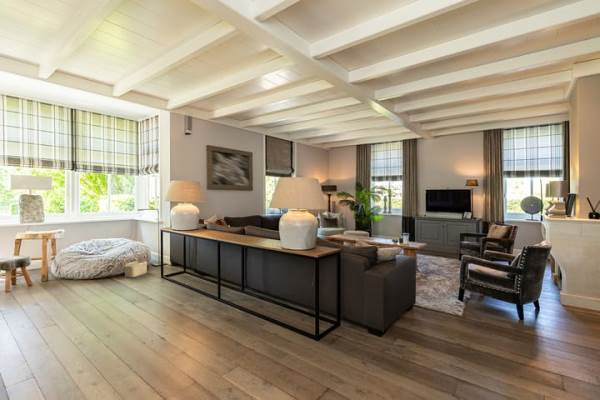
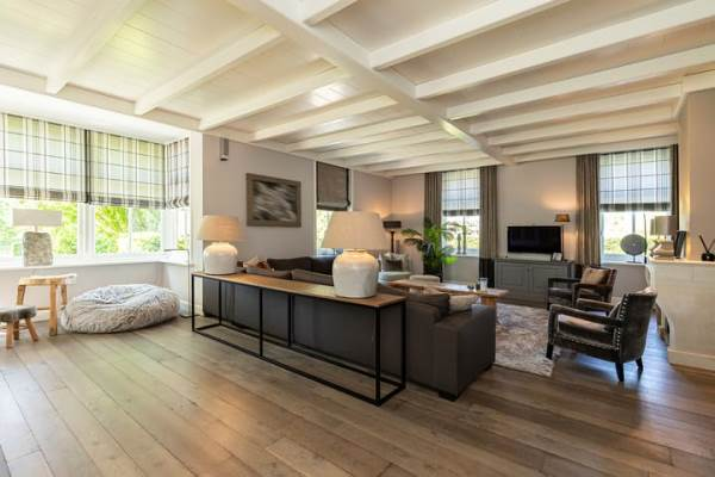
- wicker basket (136, 263)
